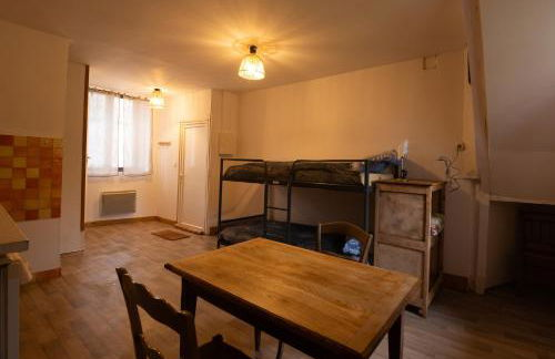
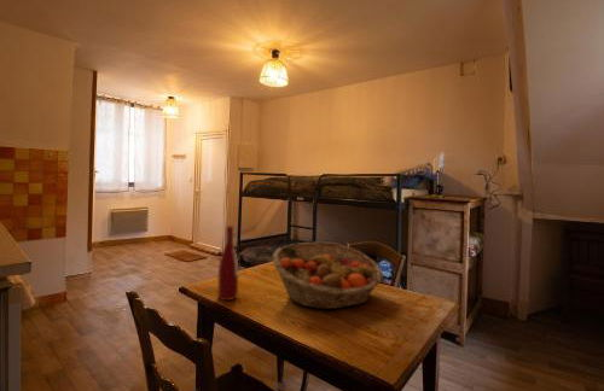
+ alcohol (228, 261)
+ fruit basket (327, 272)
